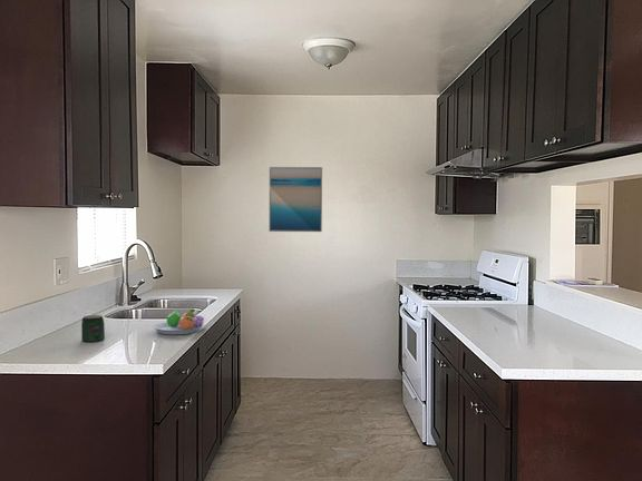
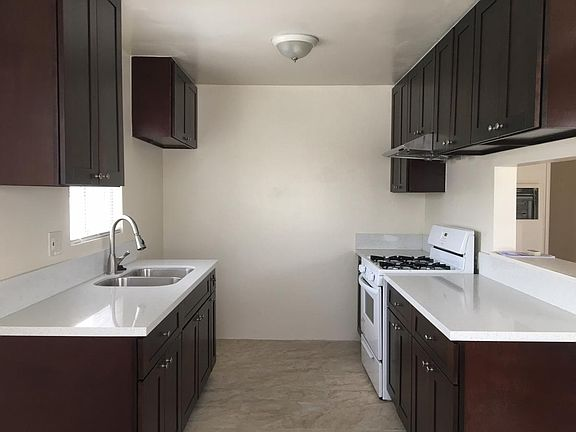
- jar (93, 327)
- wall art (295, 199)
- fruit bowl (178, 320)
